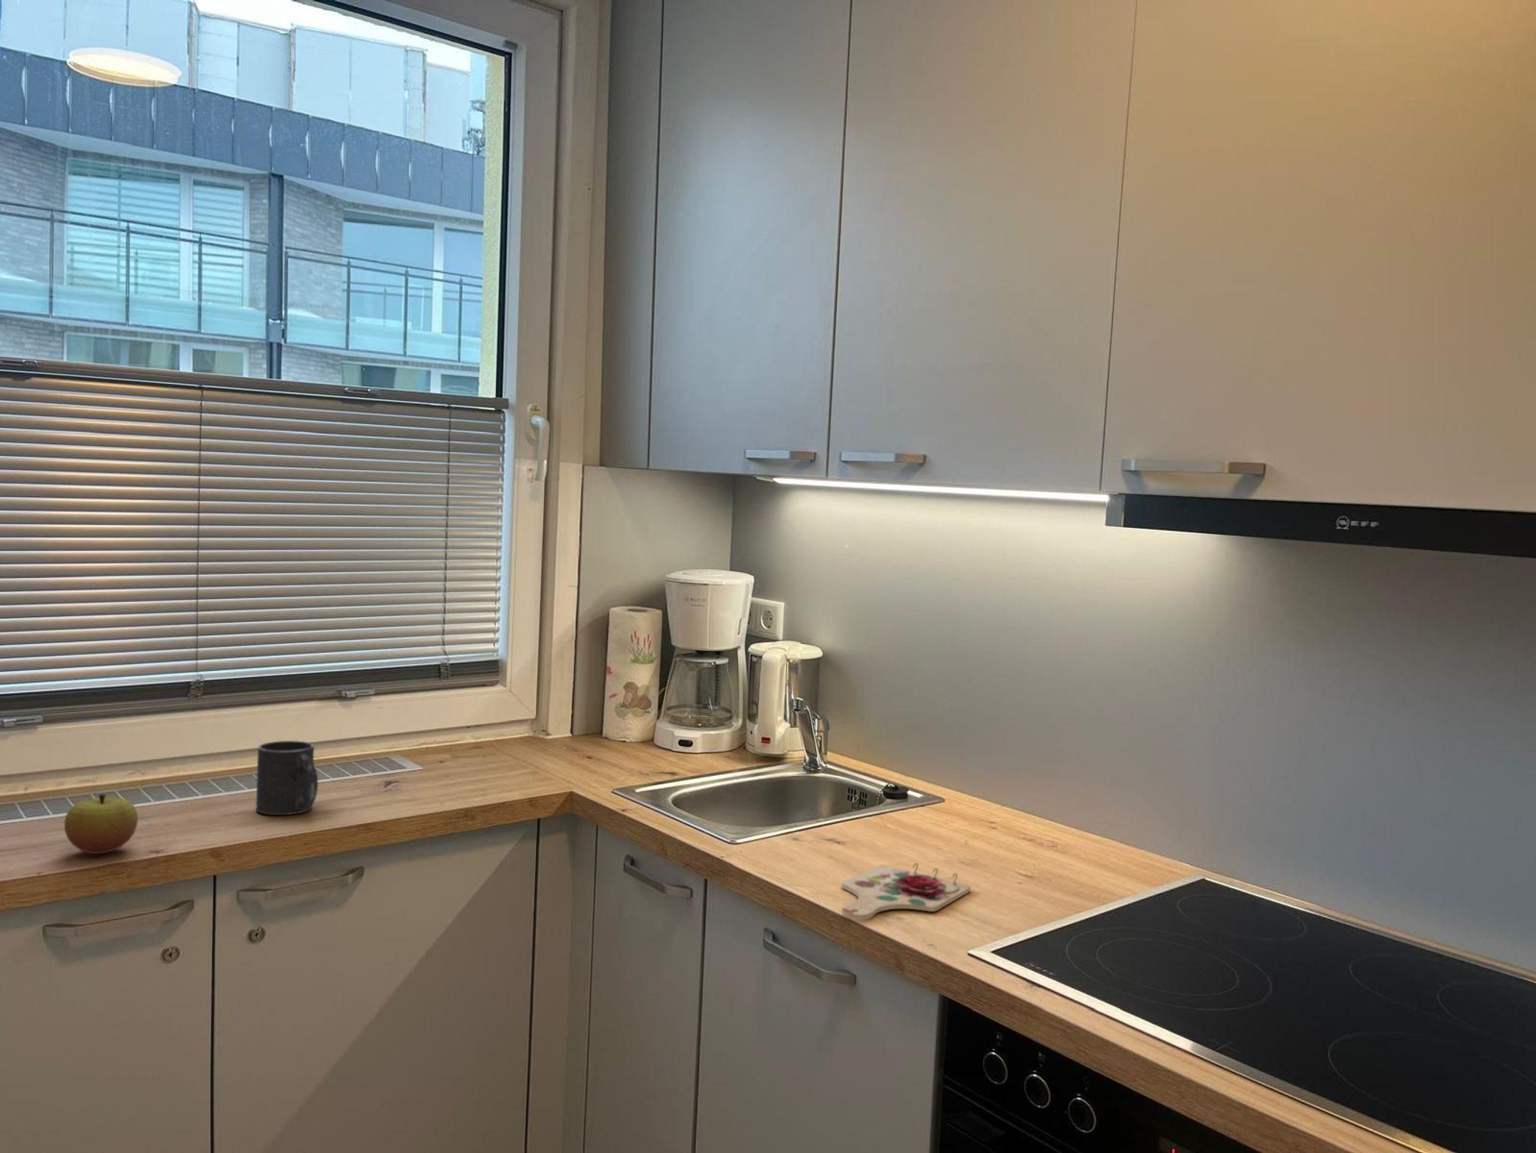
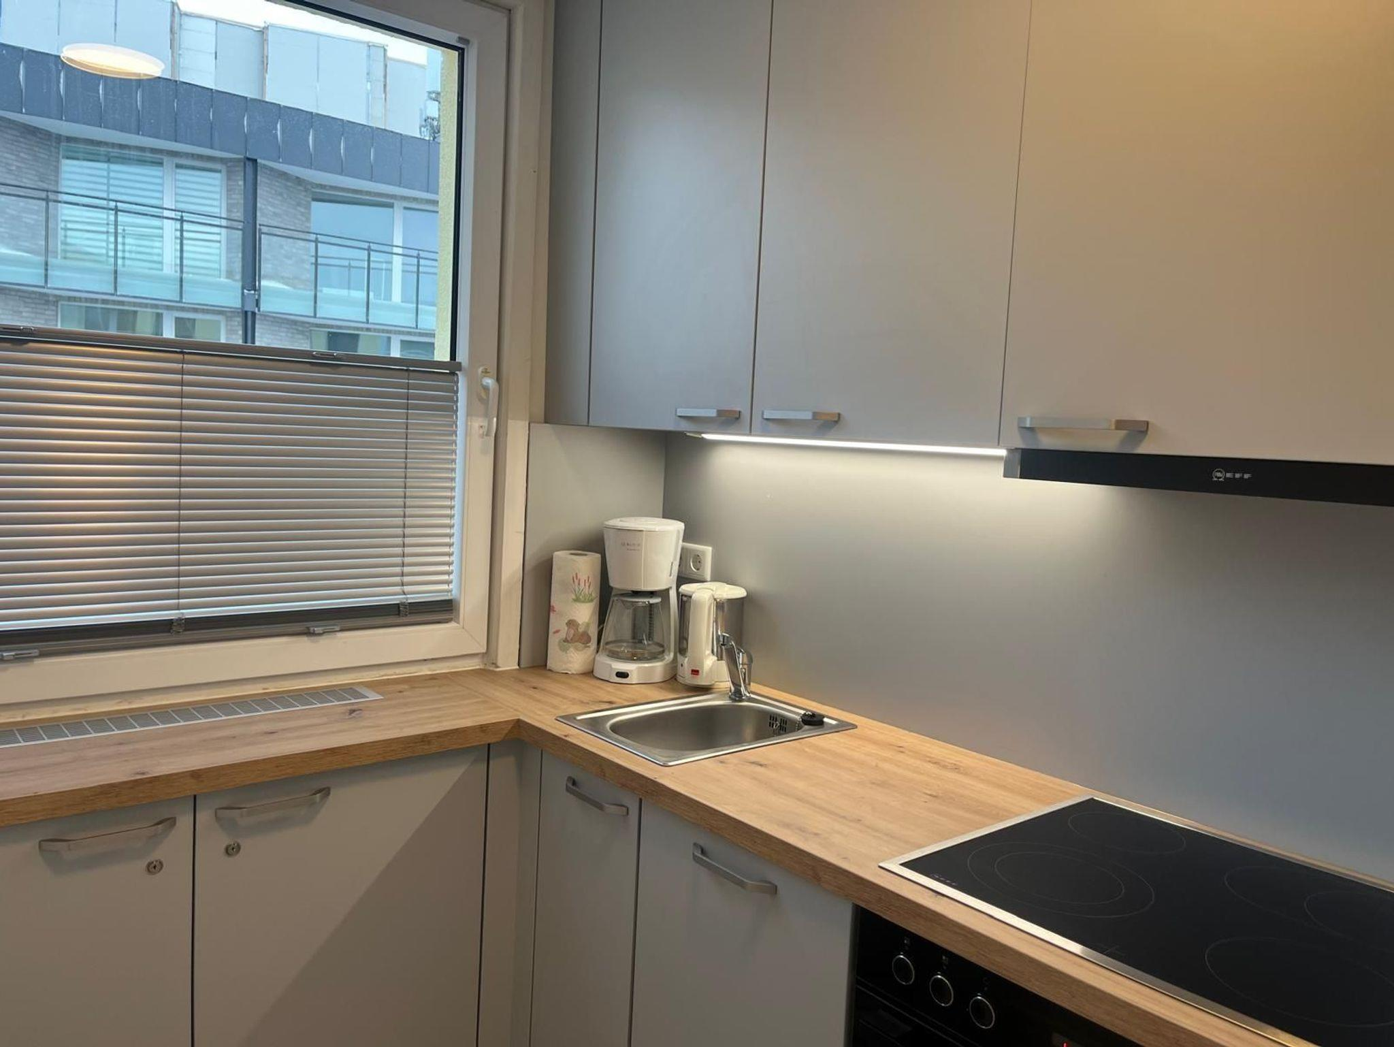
- cutting board (890, 888)
- apple (102, 824)
- mug (292, 779)
